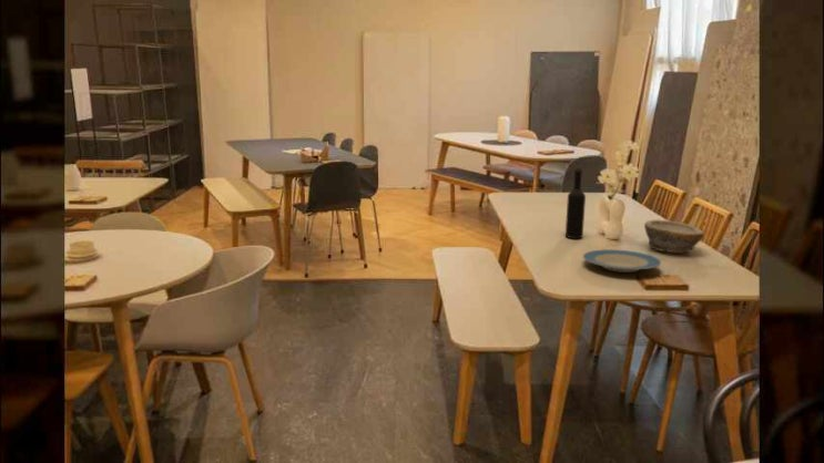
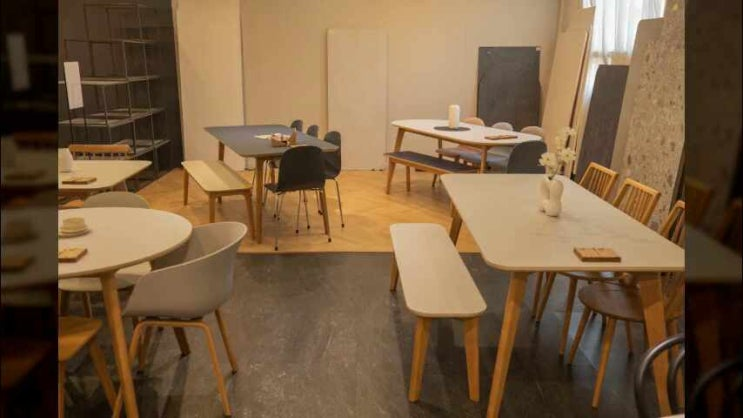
- bowl (672, 236)
- wine bottle (576, 202)
- plate (620, 263)
